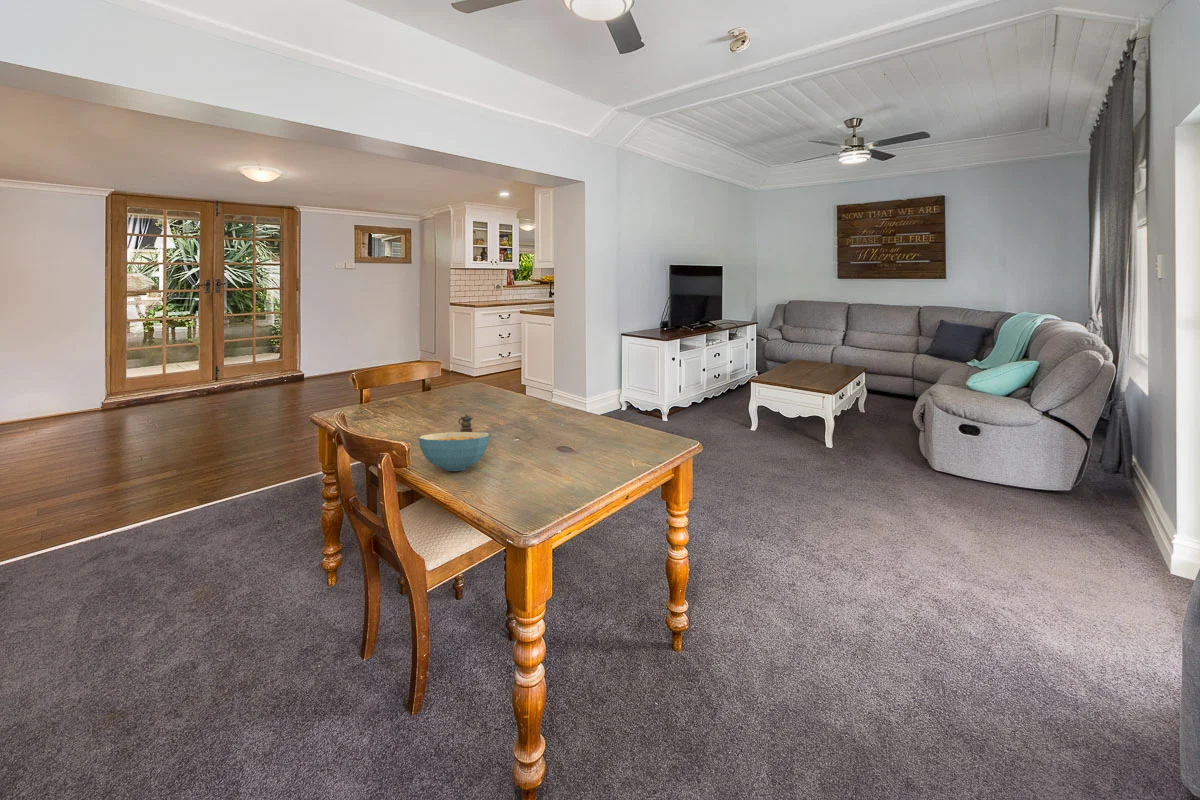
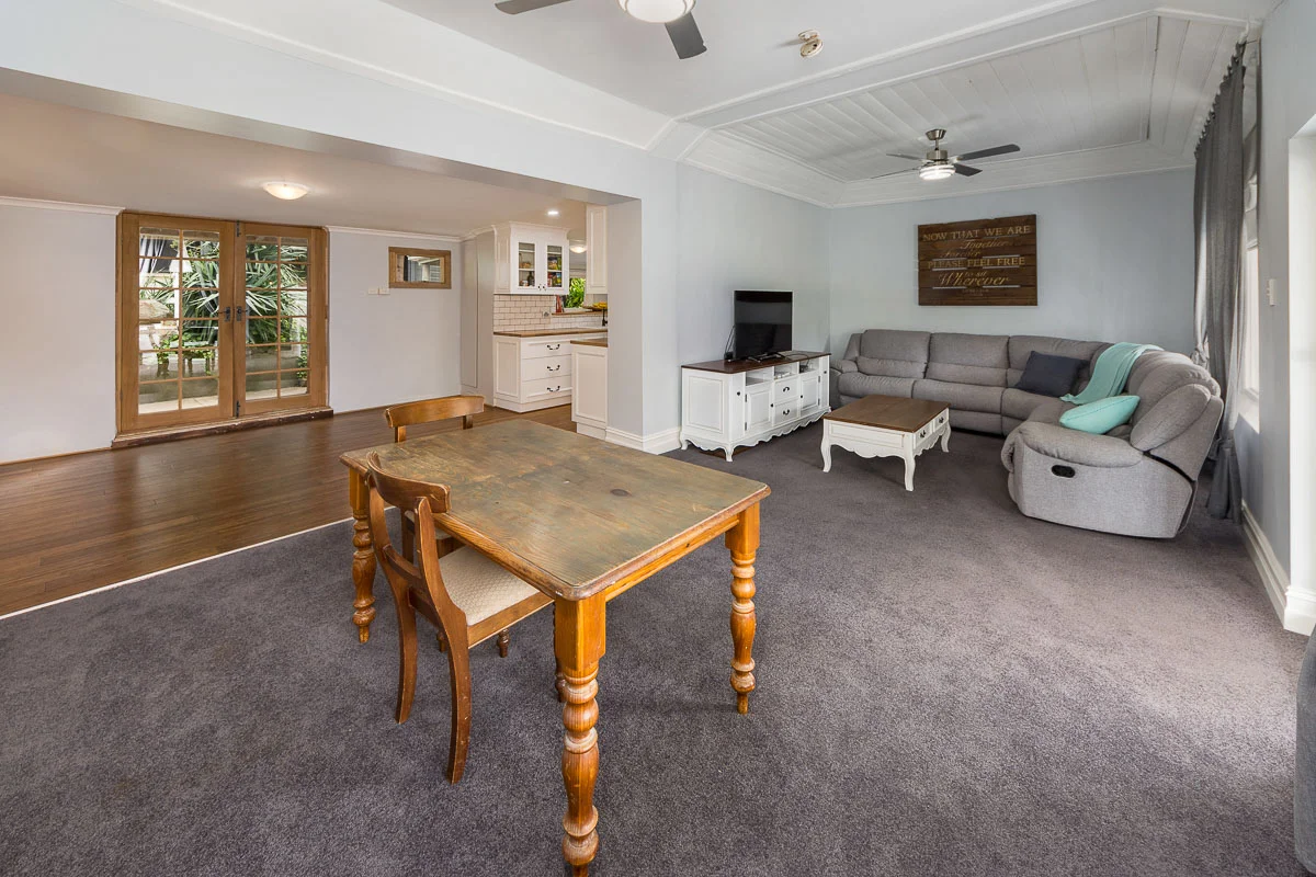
- cereal bowl (455, 452)
- teapot (466, 423)
